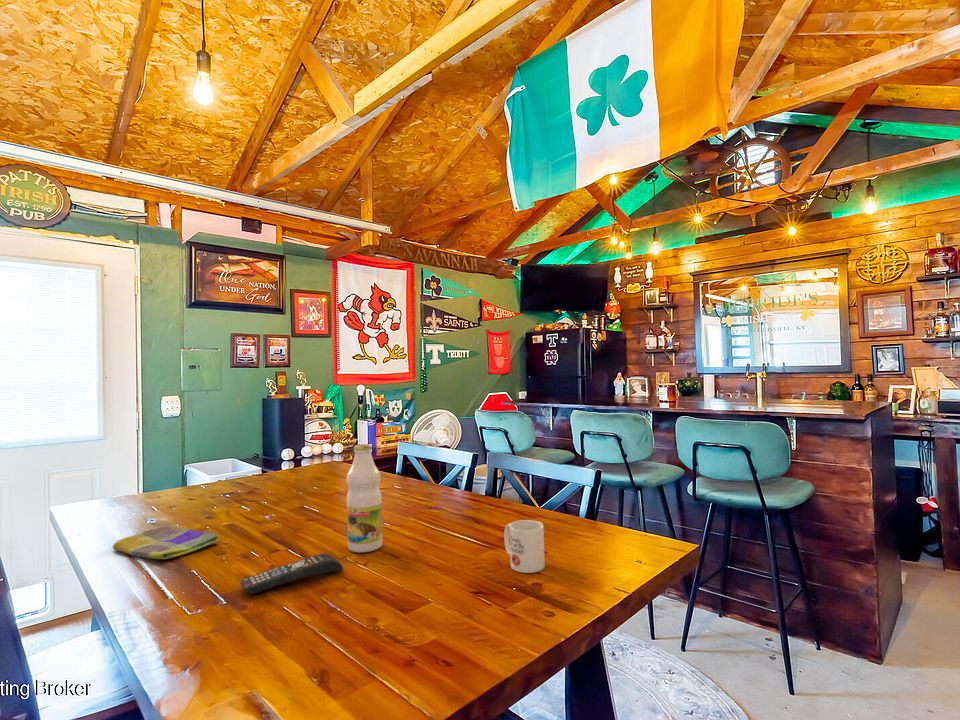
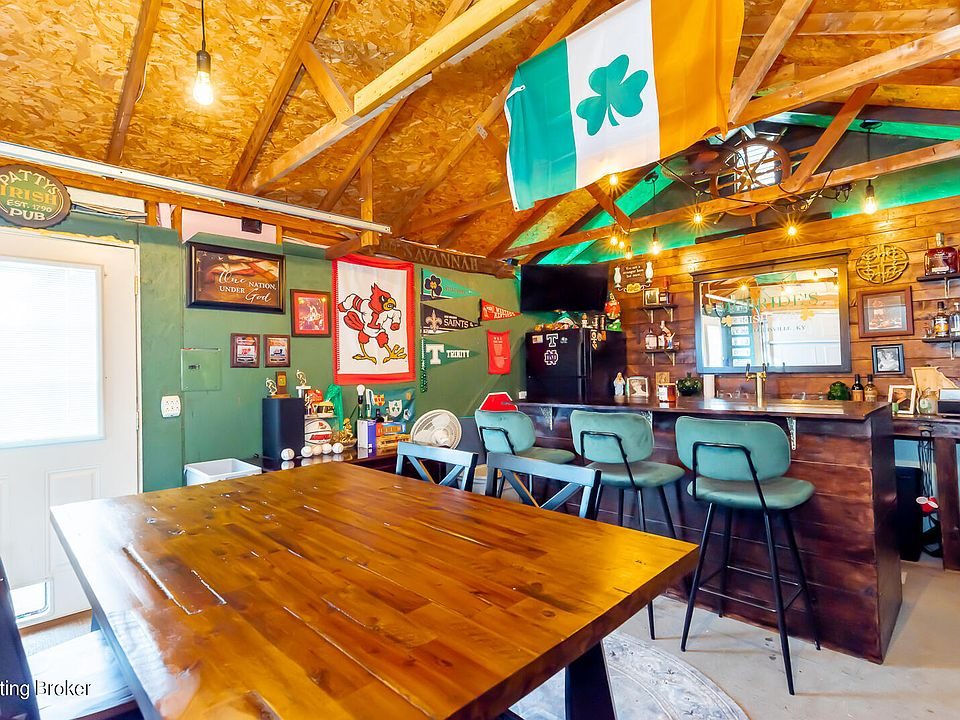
- mug (521, 543)
- remote control (293, 572)
- bottle (364, 496)
- dish towel (166, 541)
